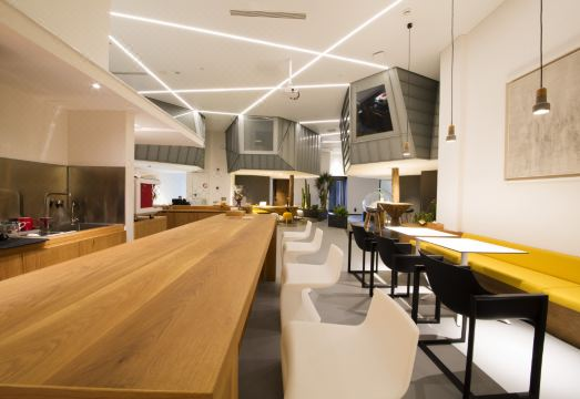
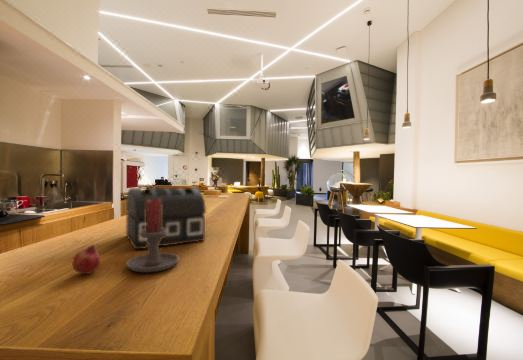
+ treasure chest (164, 212)
+ fruit (86, 259)
+ candle holder (152, 230)
